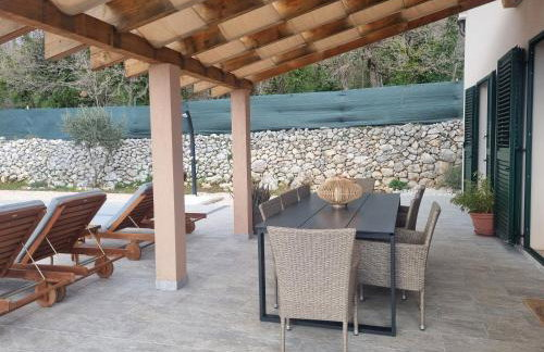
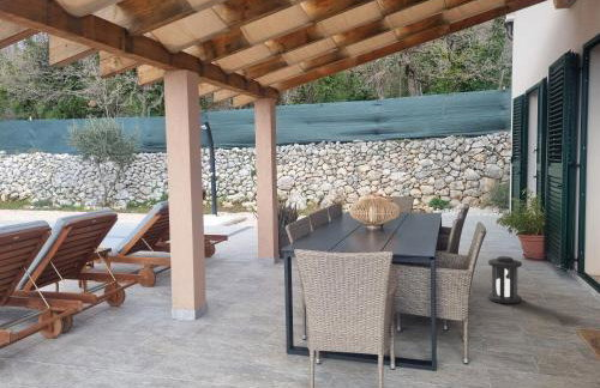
+ lantern (504, 278)
